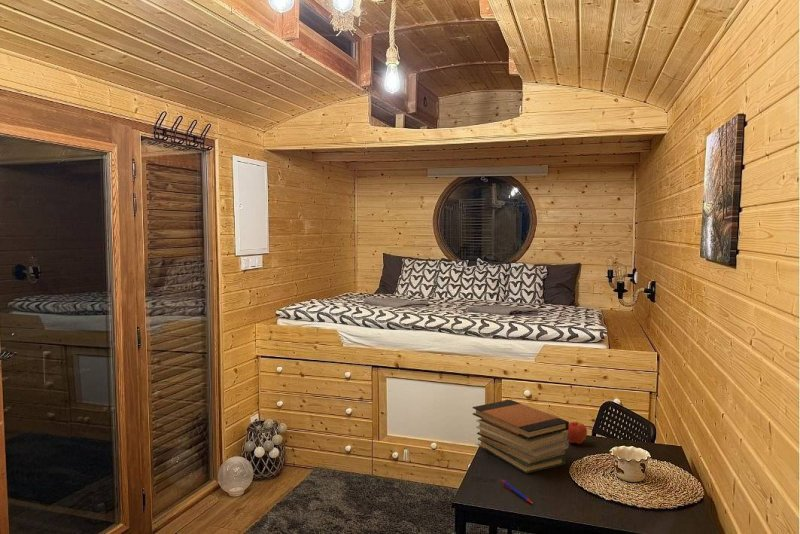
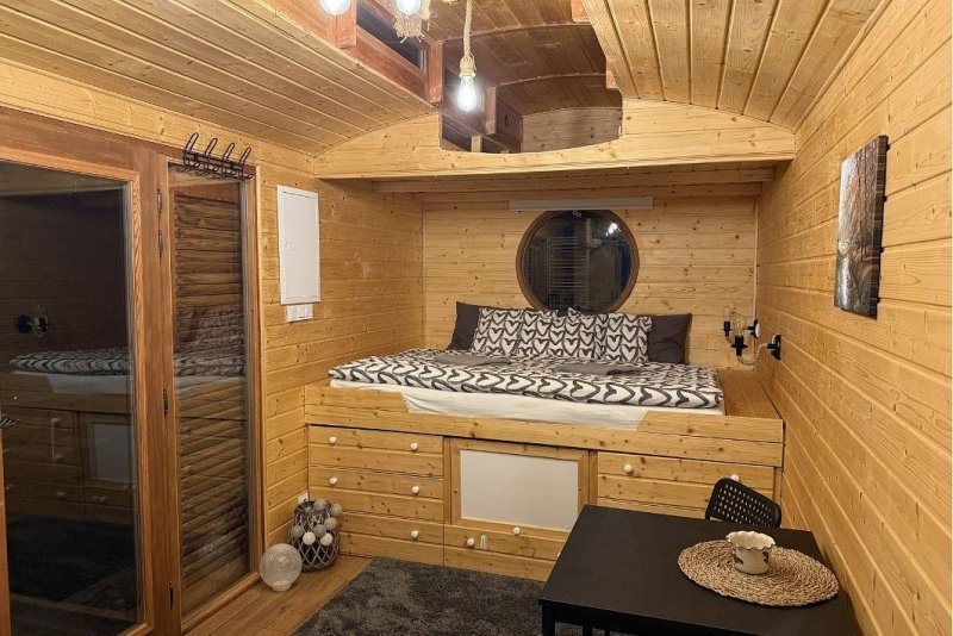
- apple (575, 431)
- book stack (519, 434)
- pen (516, 491)
